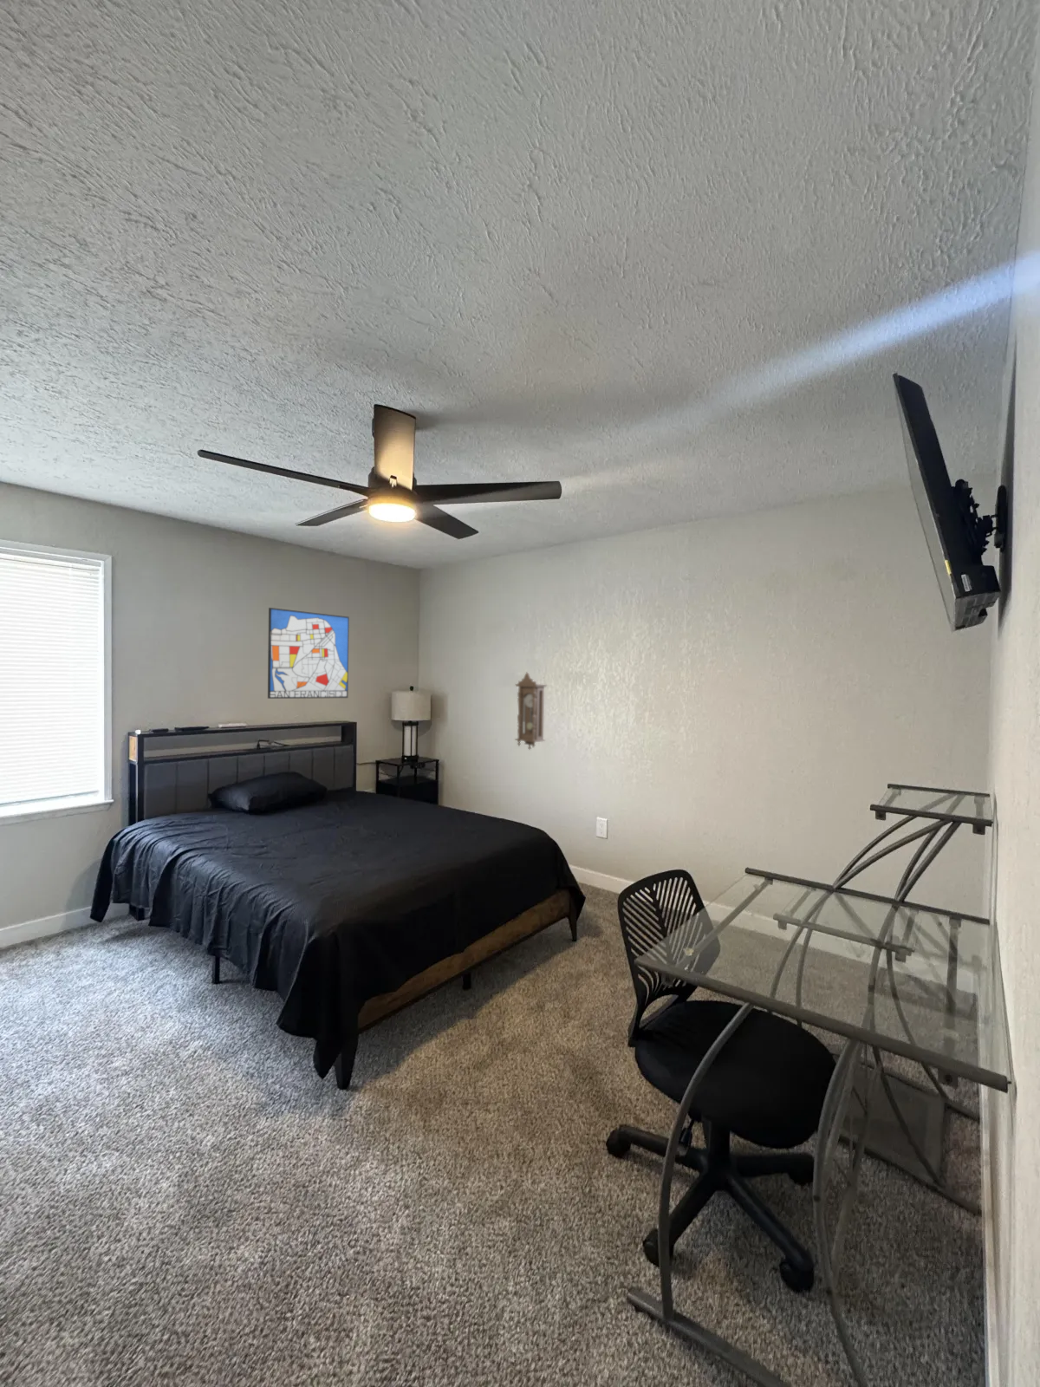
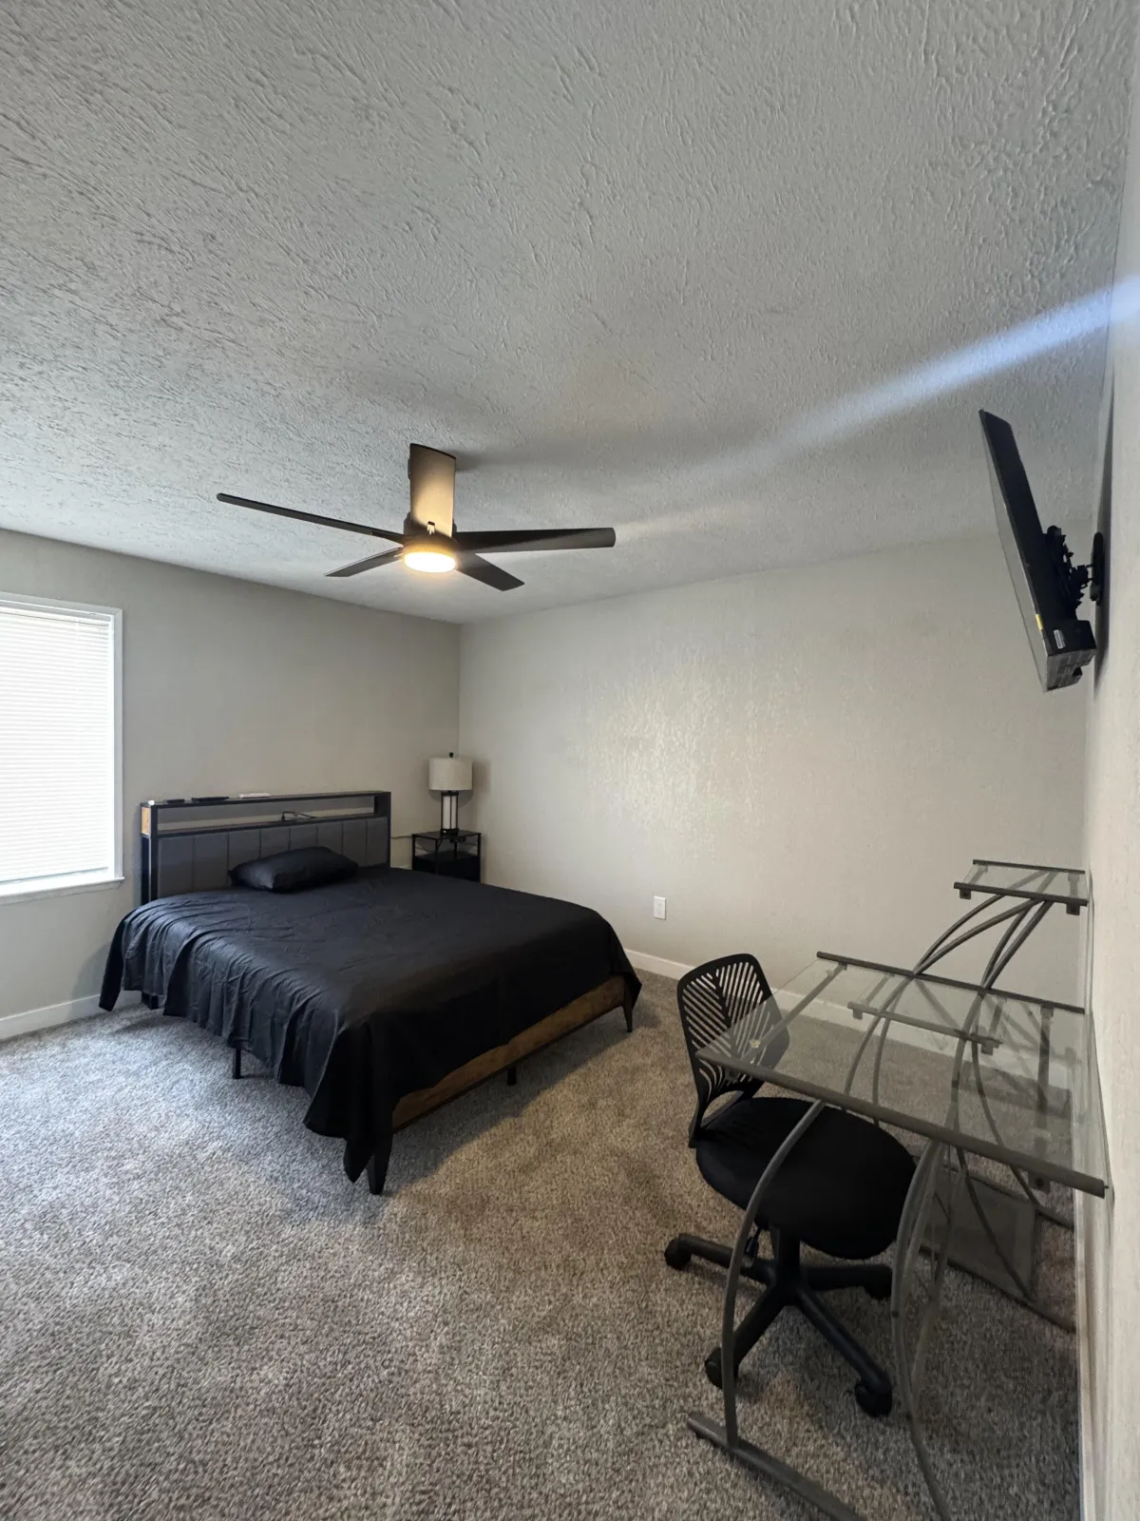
- wall art (310, 655)
- pendulum clock (531, 711)
